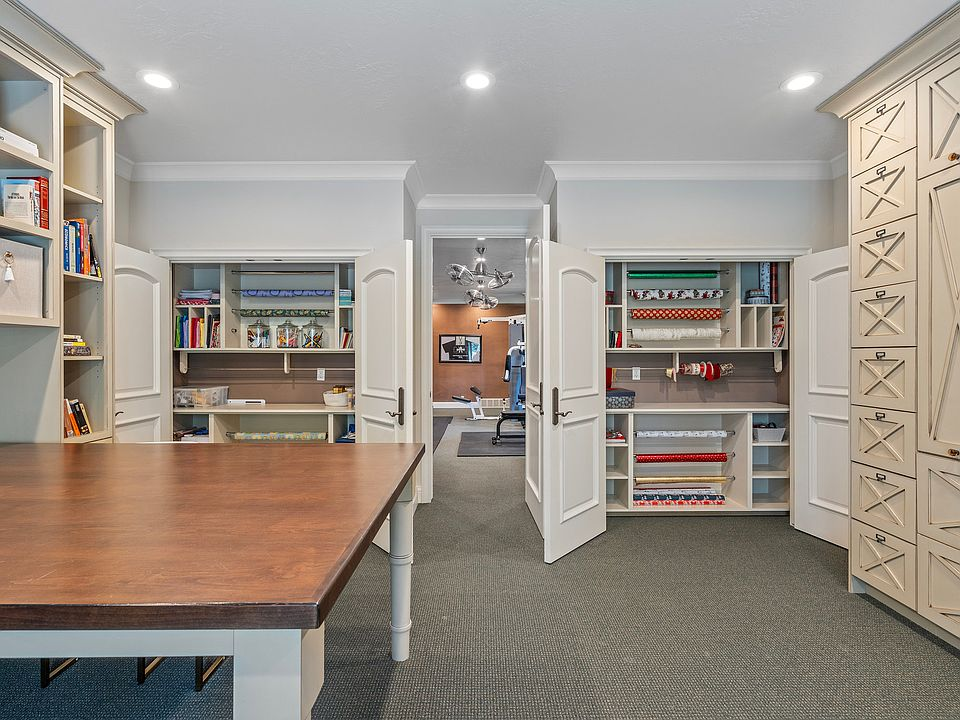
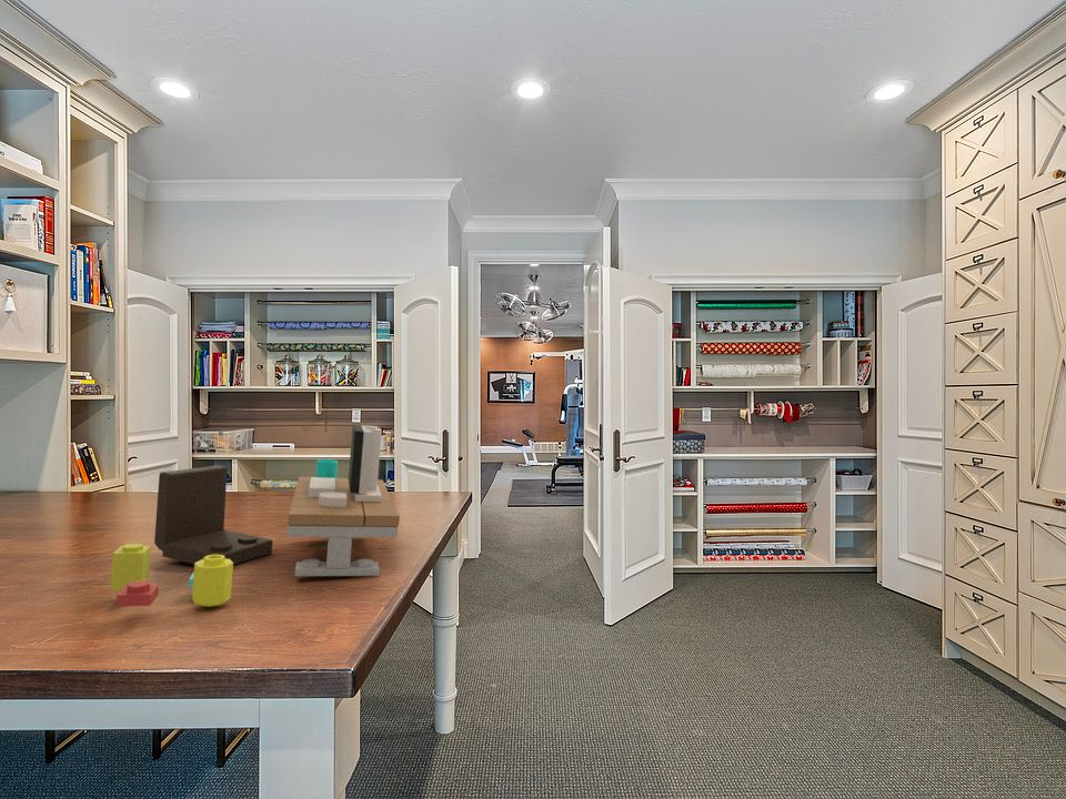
+ desk organizer (291, 504)
